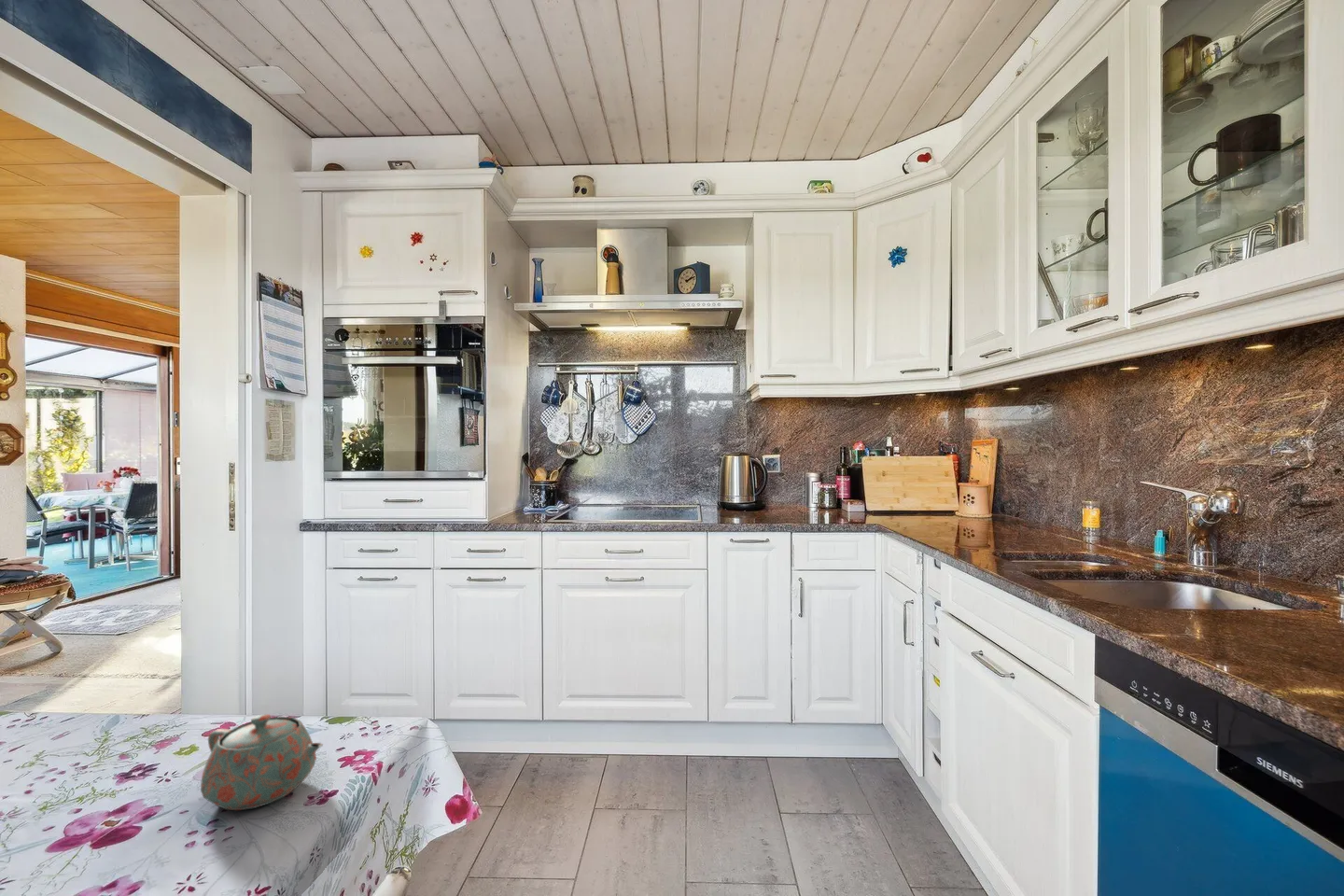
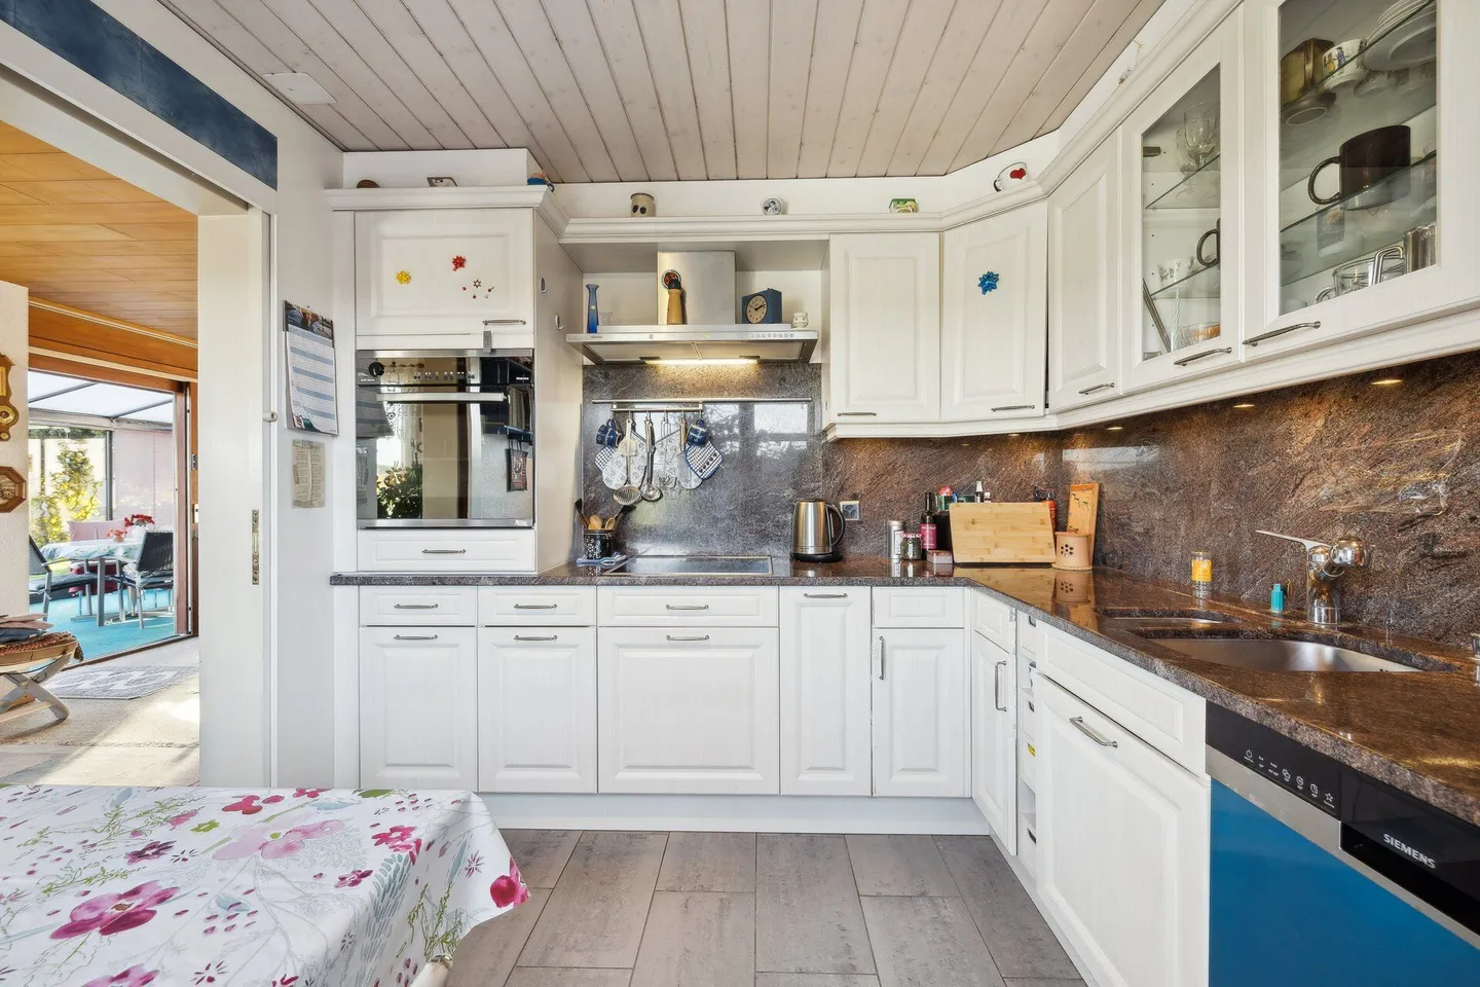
- teapot (264, 754)
